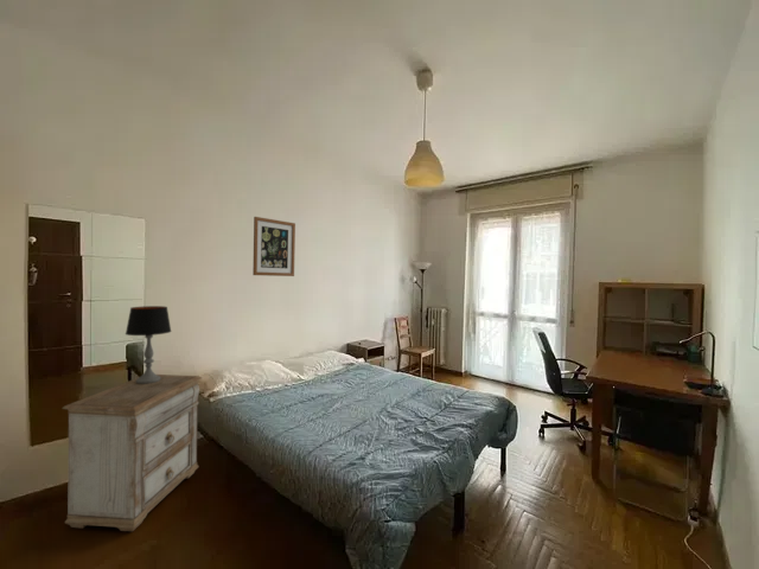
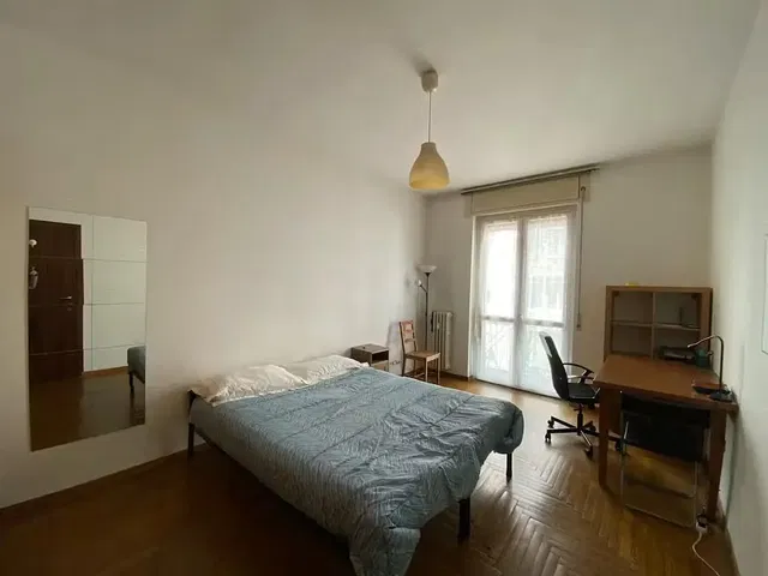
- table lamp (148, 344)
- nightstand (141, 442)
- wall art (275, 248)
